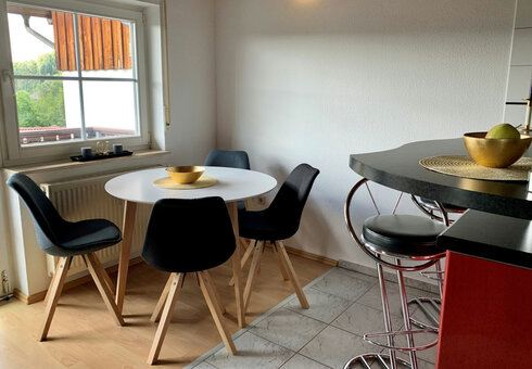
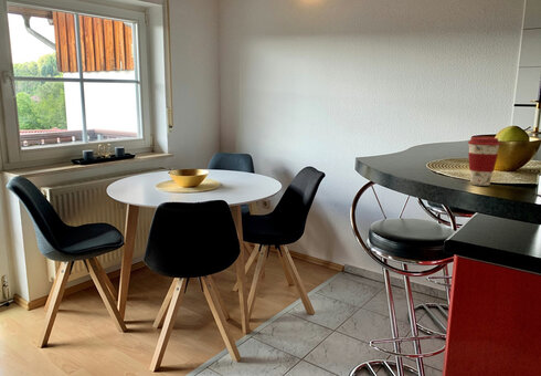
+ coffee cup (481, 160)
